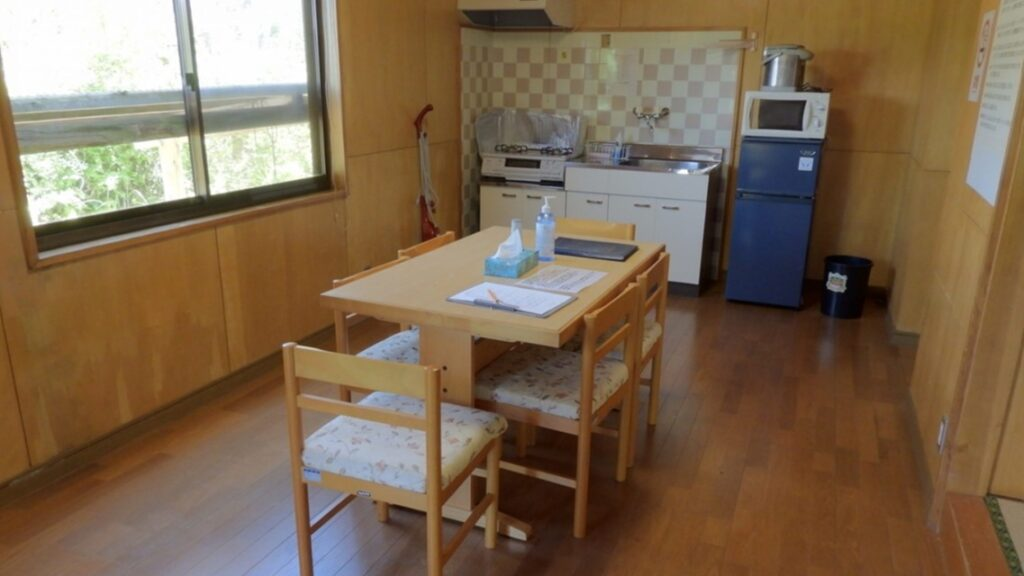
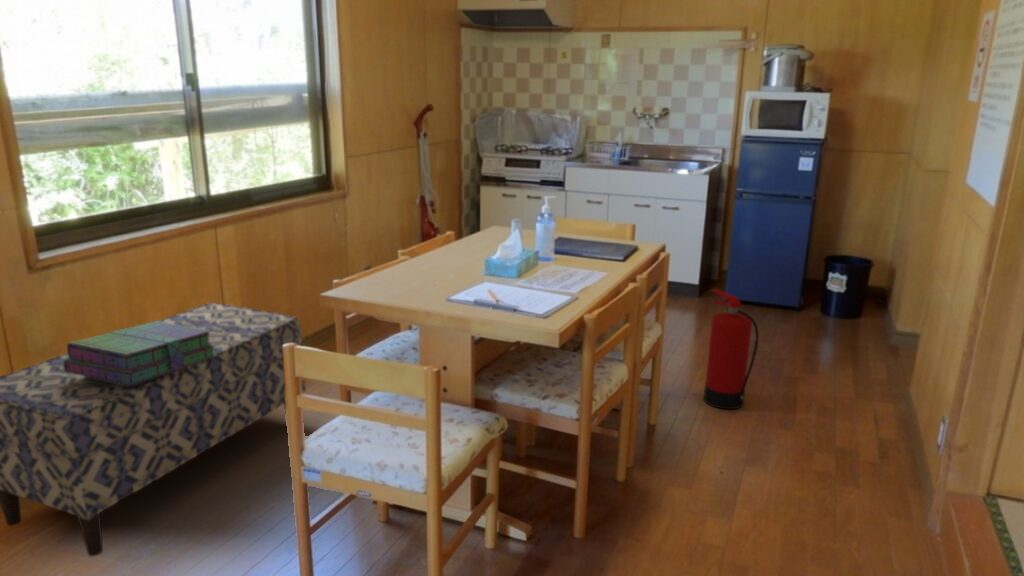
+ stack of books (142, 354)
+ bench (163, 409)
+ fire extinguisher (731, 350)
